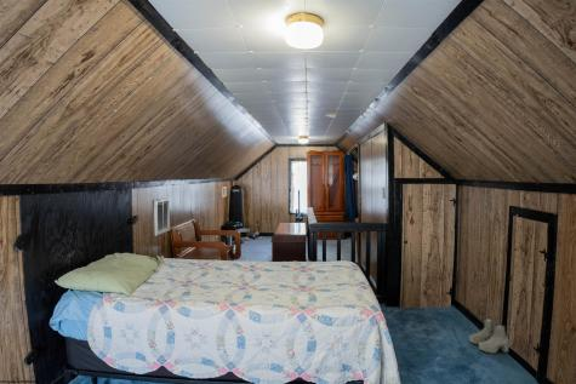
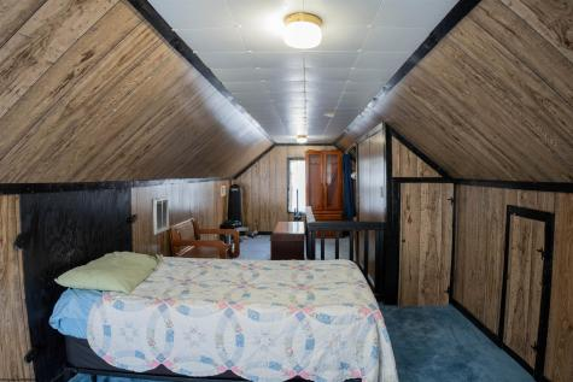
- boots (489, 334)
